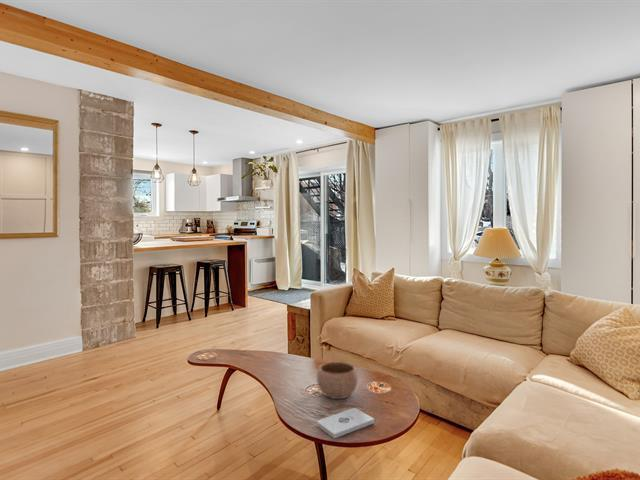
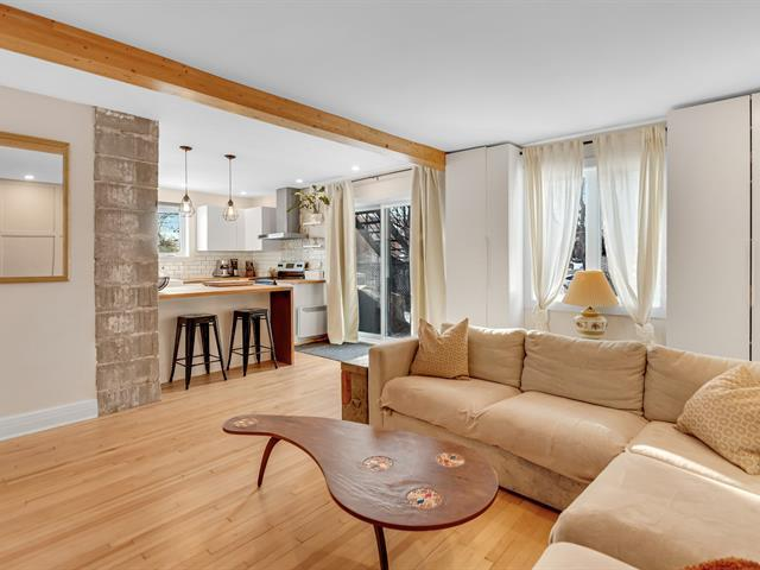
- bowl (337, 380)
- notepad (345, 421)
